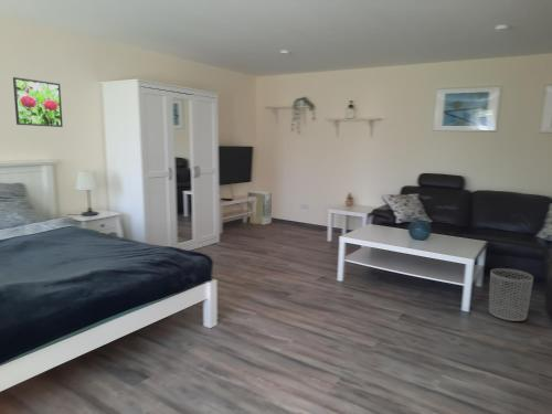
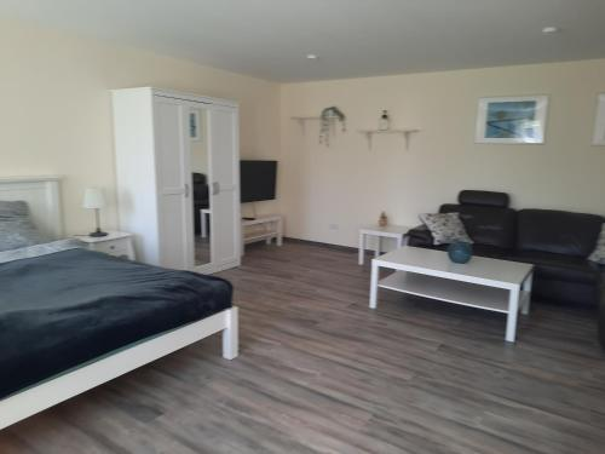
- air purifier (259, 206)
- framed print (39, 103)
- waste bin (509, 294)
